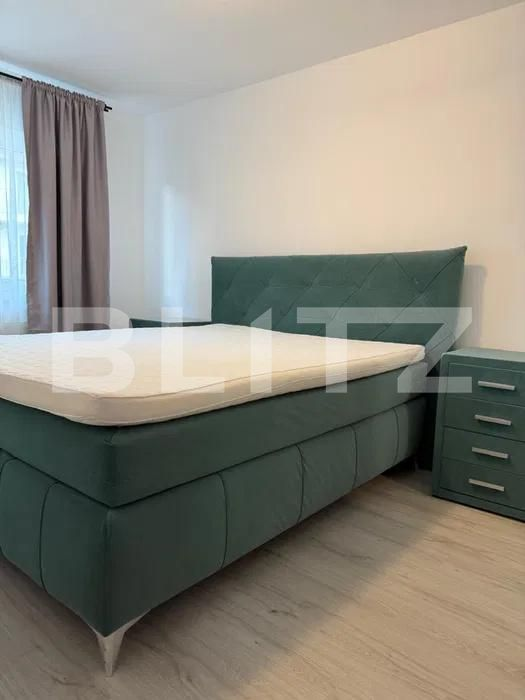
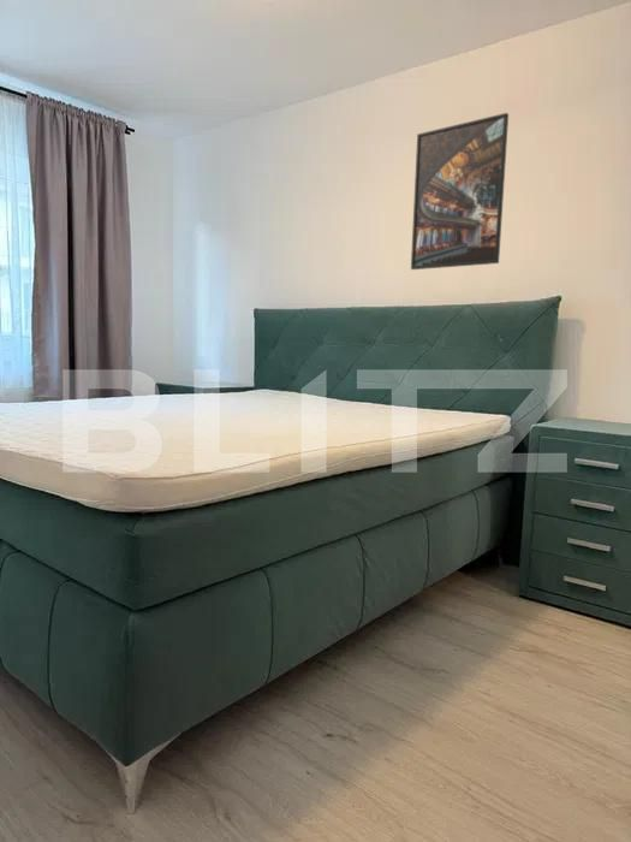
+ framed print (456, 196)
